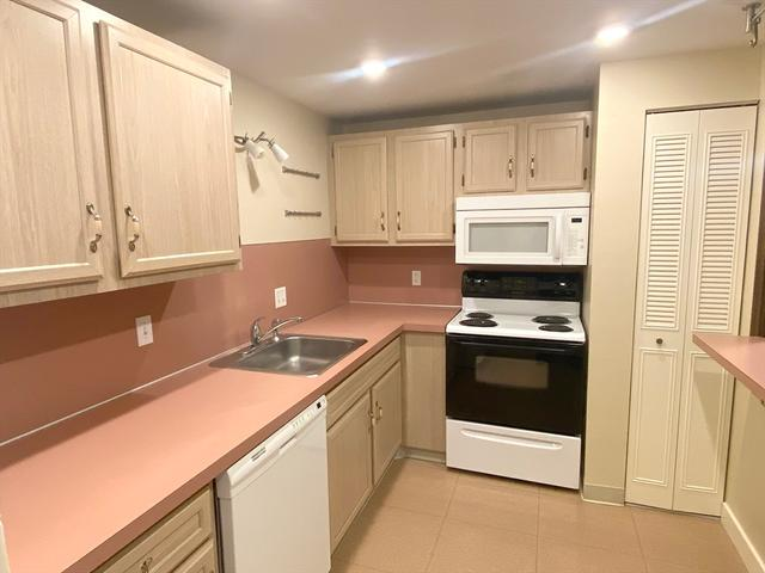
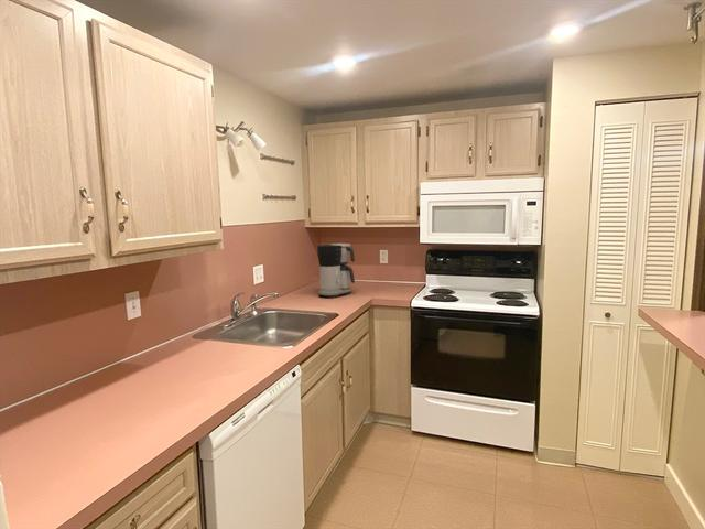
+ coffee maker (337, 269)
